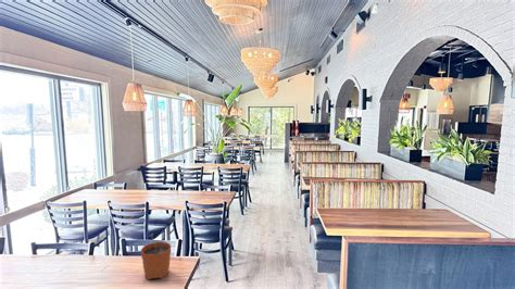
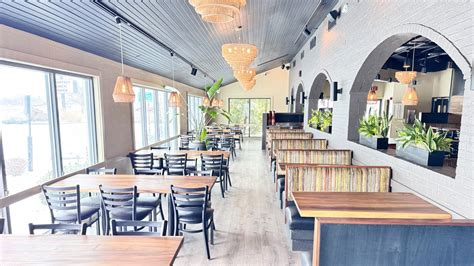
- plant pot (155, 254)
